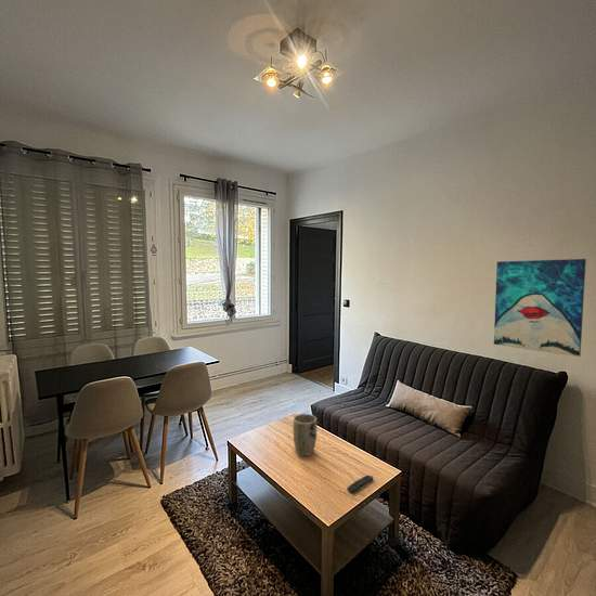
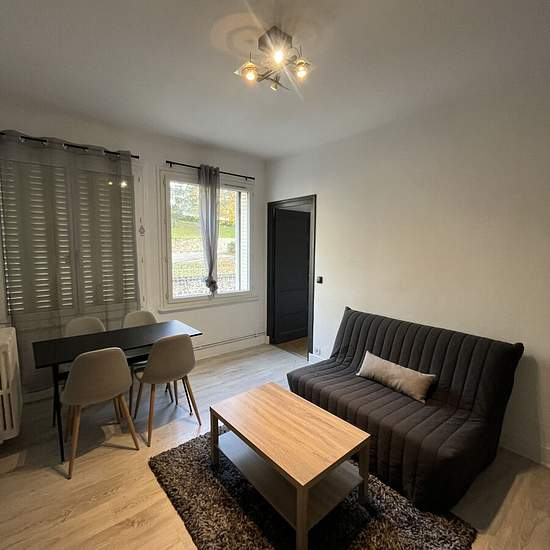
- wall art (535, 305)
- plant pot (305, 435)
- remote control (361, 482)
